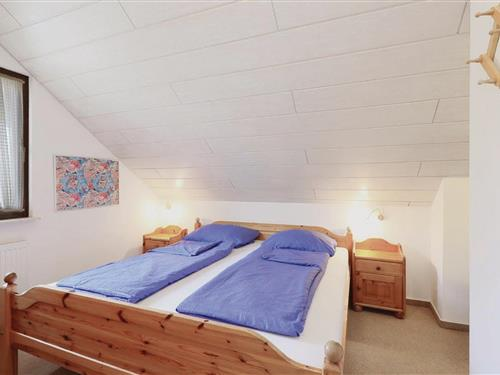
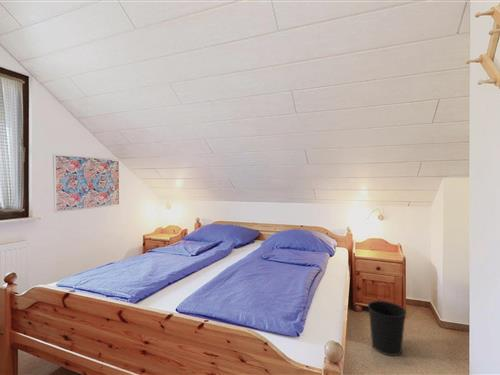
+ wastebasket (386, 327)
